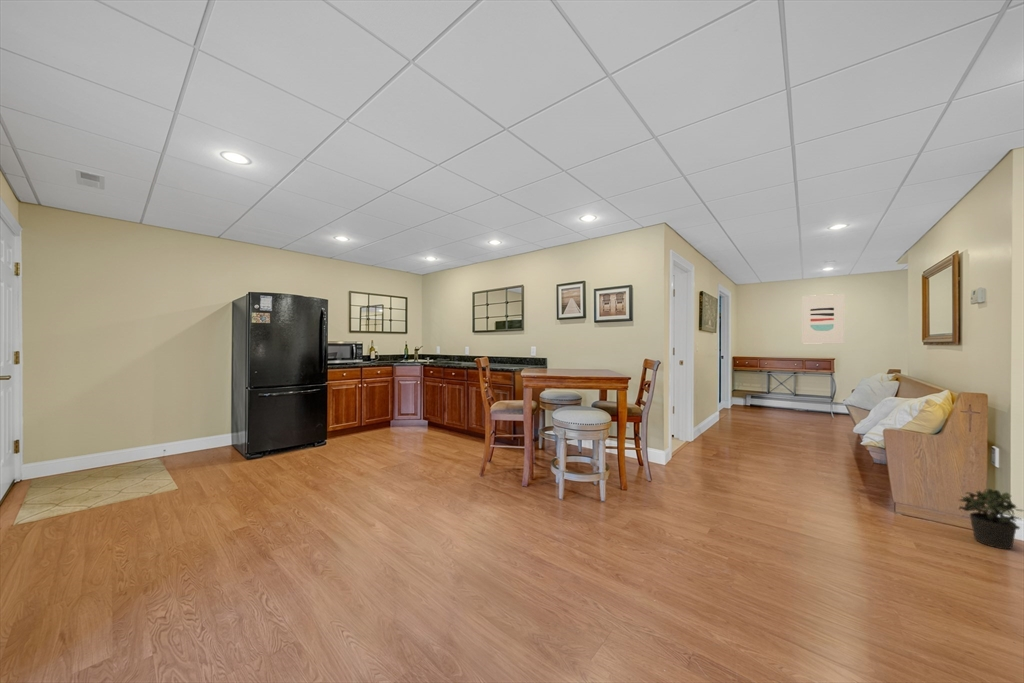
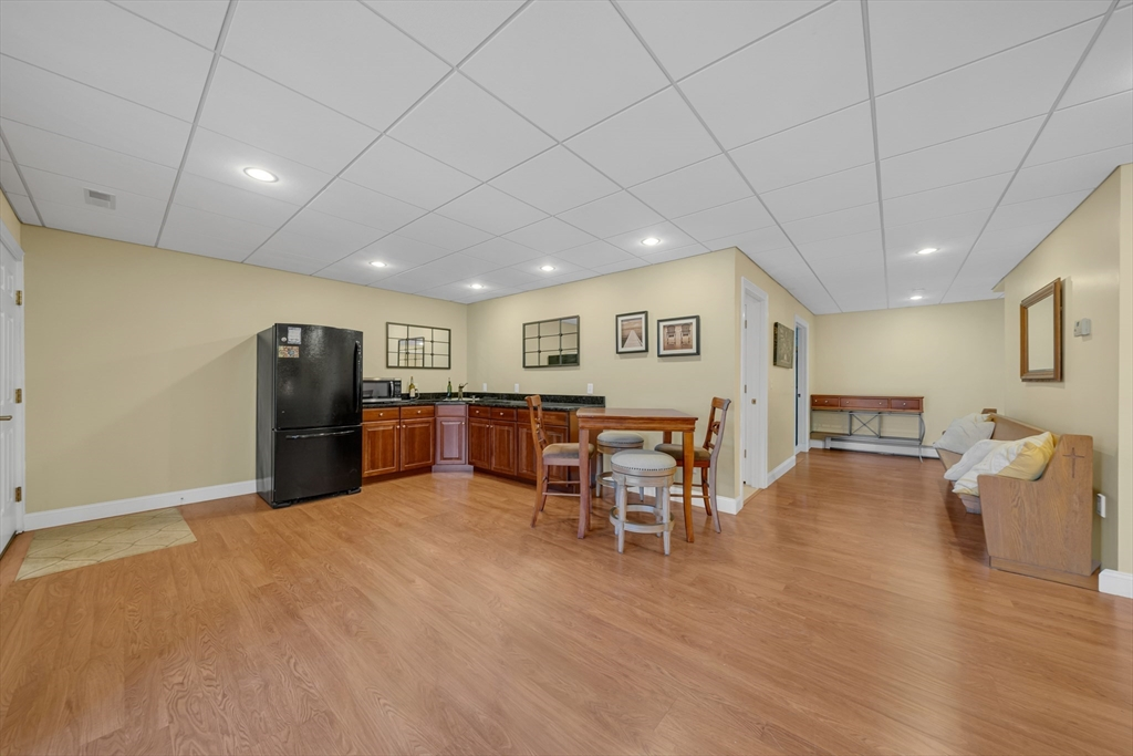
- potted plant (992, 515)
- wall art (822, 319)
